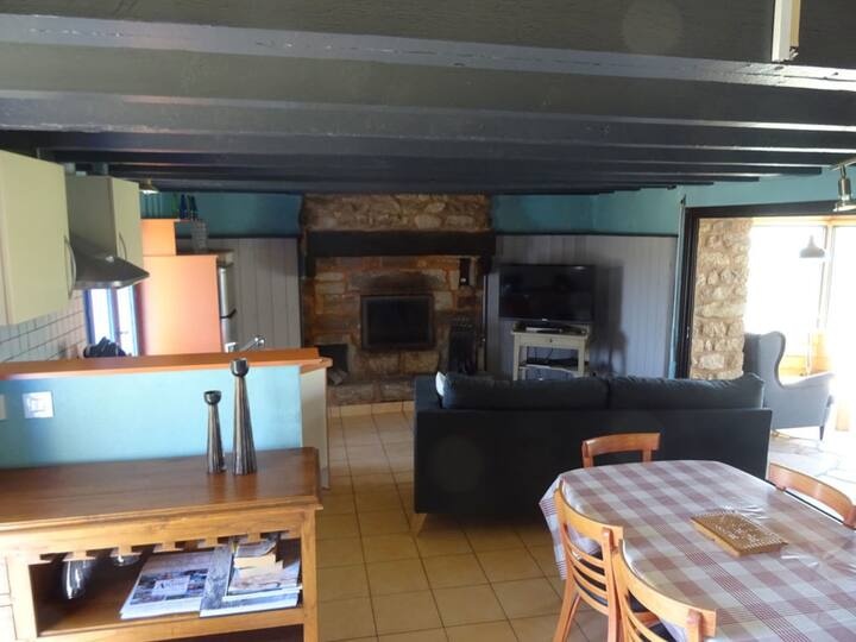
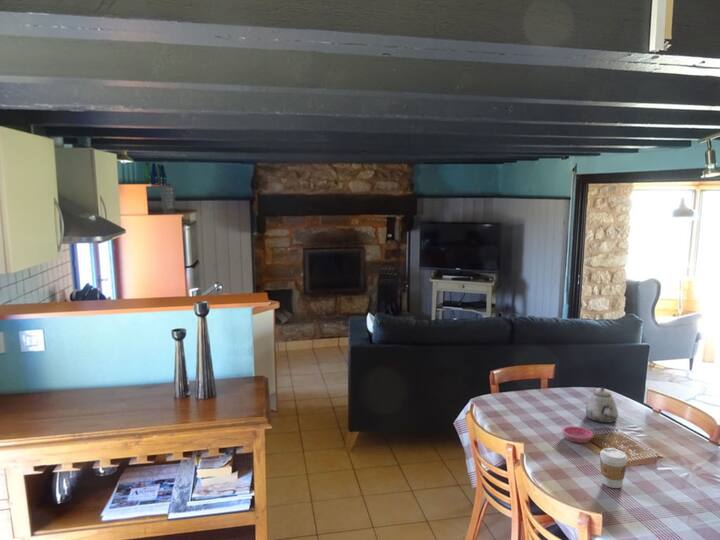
+ saucer (577, 435)
+ coffee cup (613, 467)
+ teapot (603, 404)
